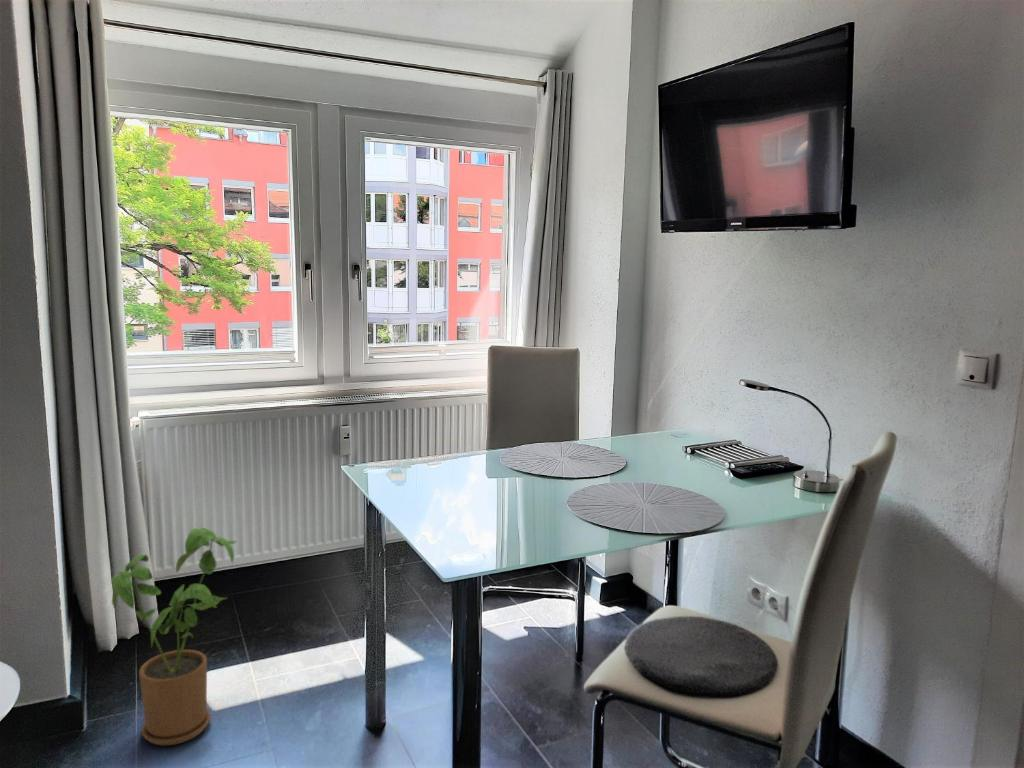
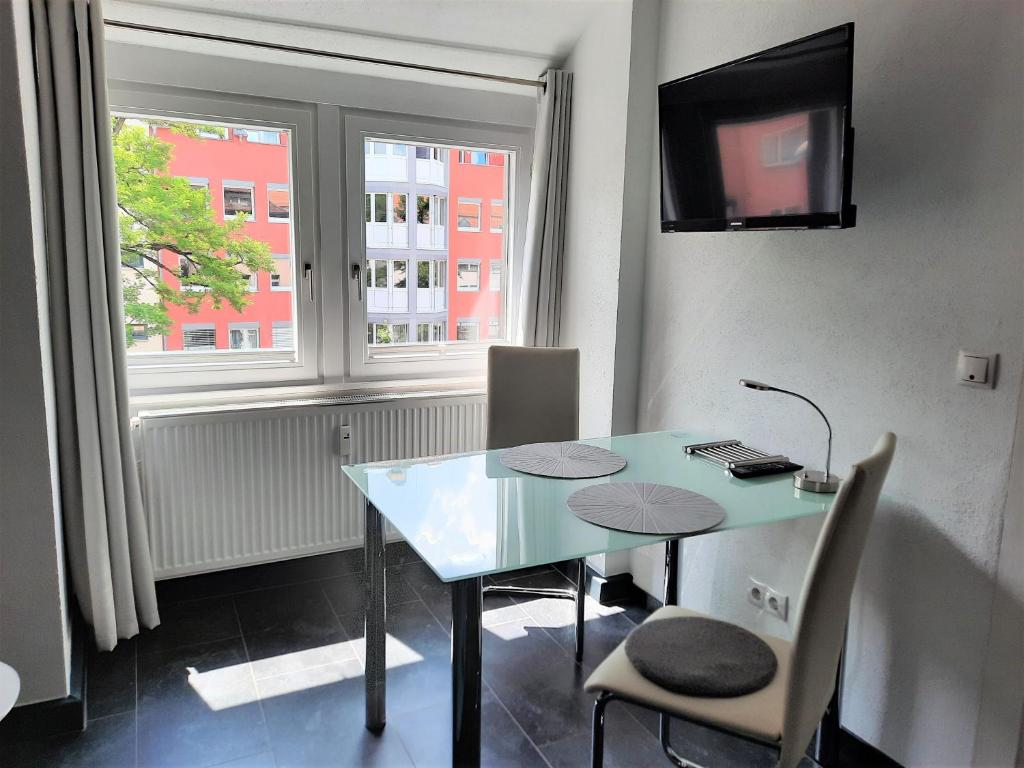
- house plant (178, 635)
